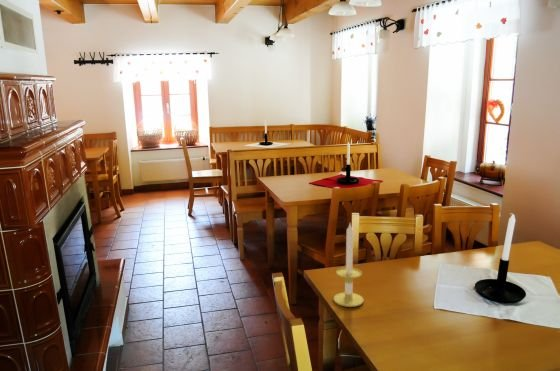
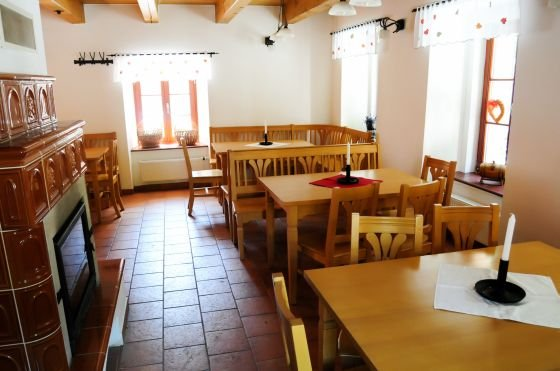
- candle (349, 261)
